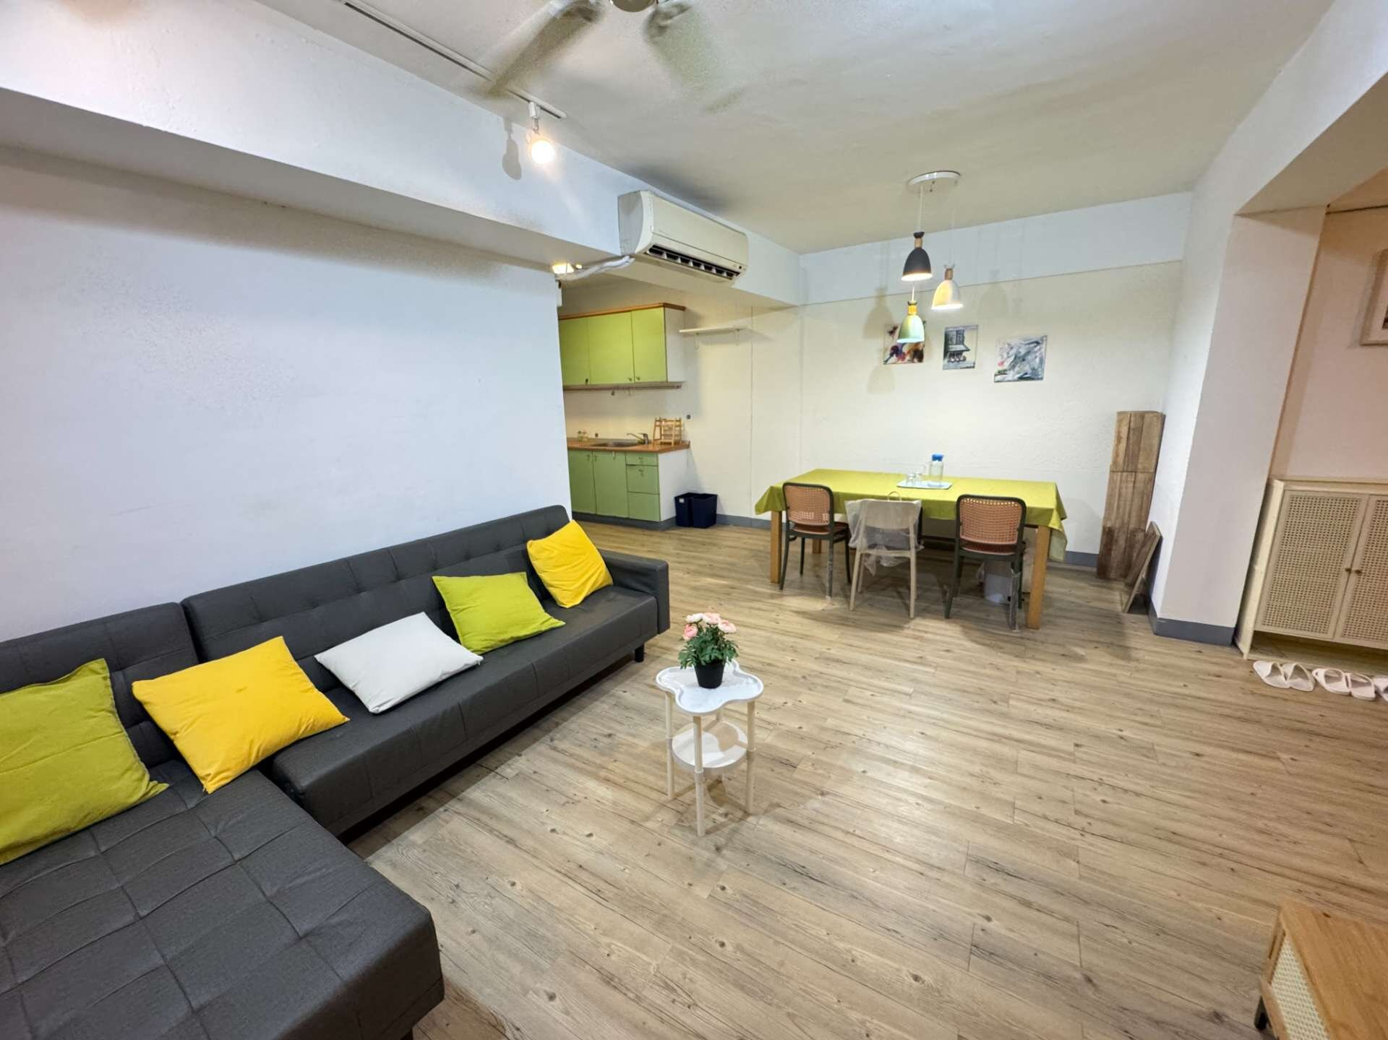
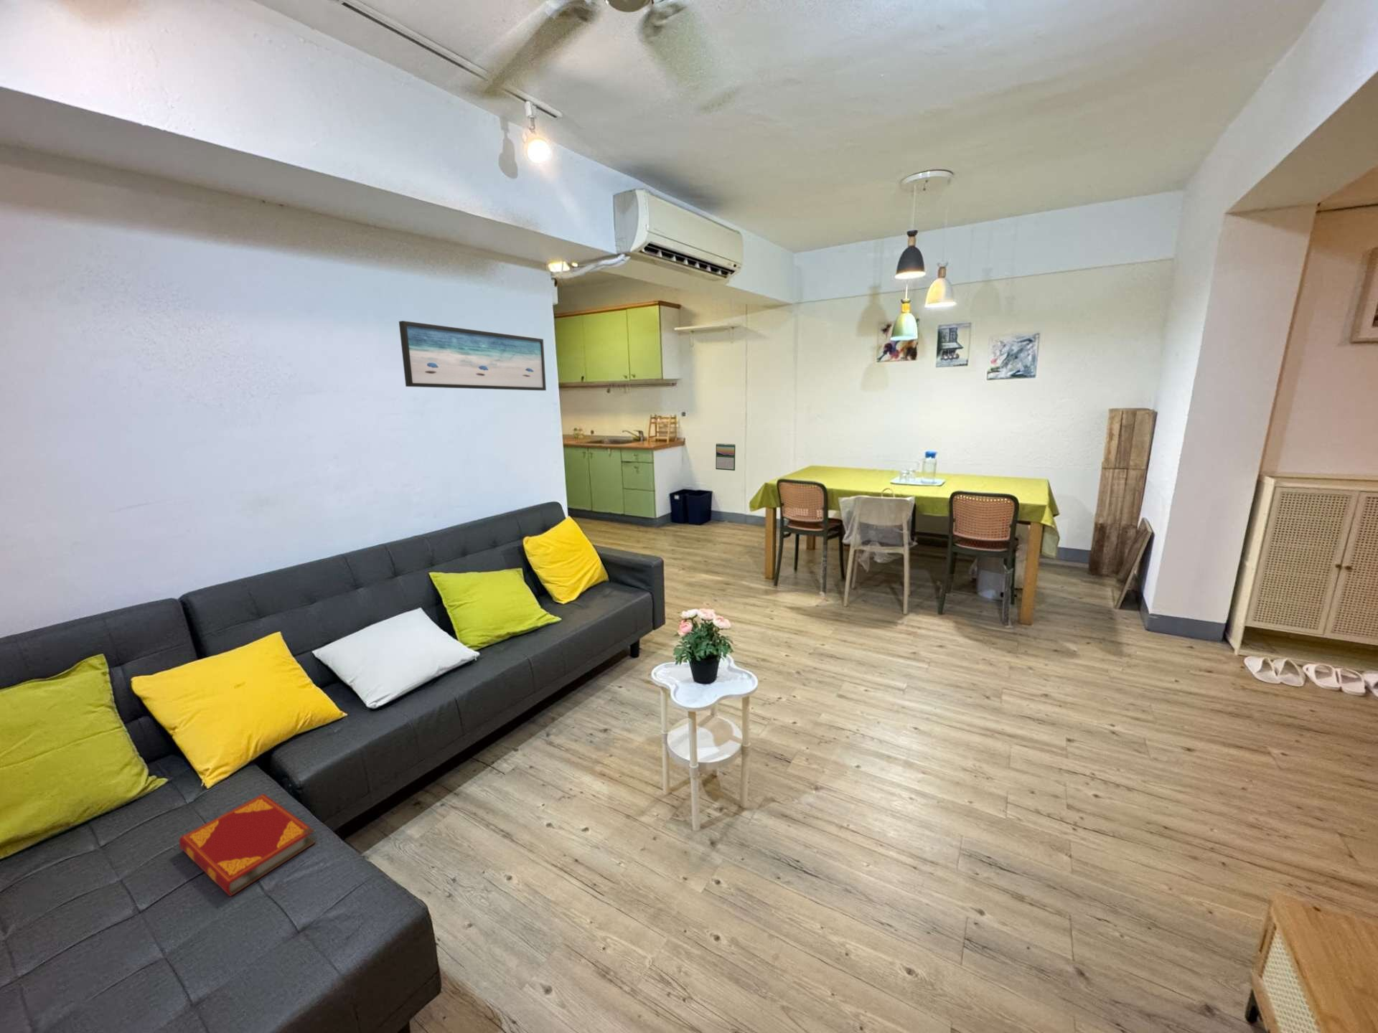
+ hardback book (247, 840)
+ wall art (482, 360)
+ calendar (725, 456)
